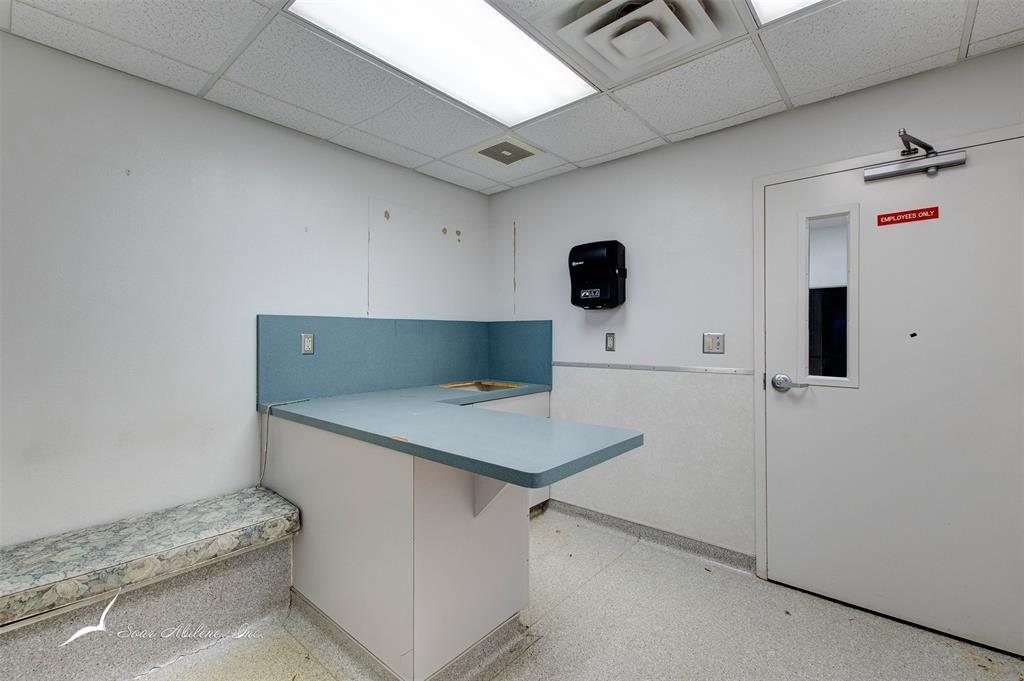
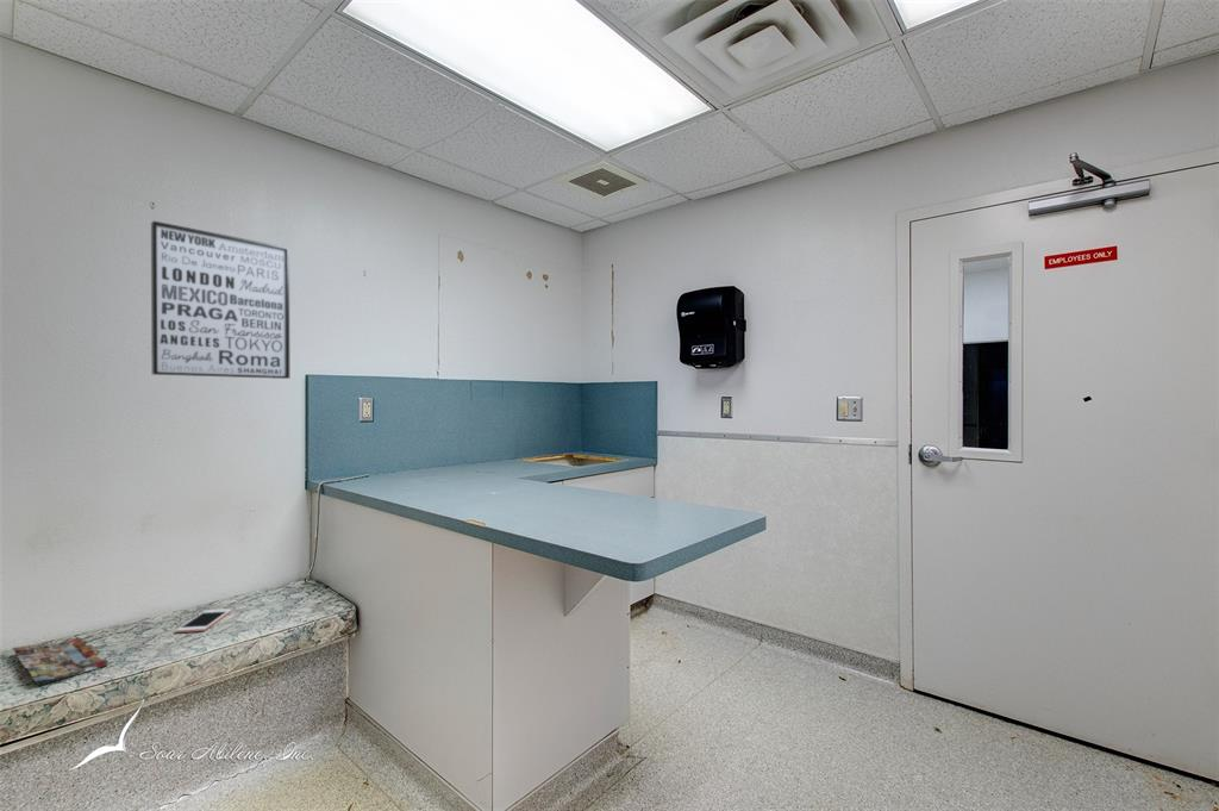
+ wall art (225, 306)
+ cell phone (205, 619)
+ magazine (61, 655)
